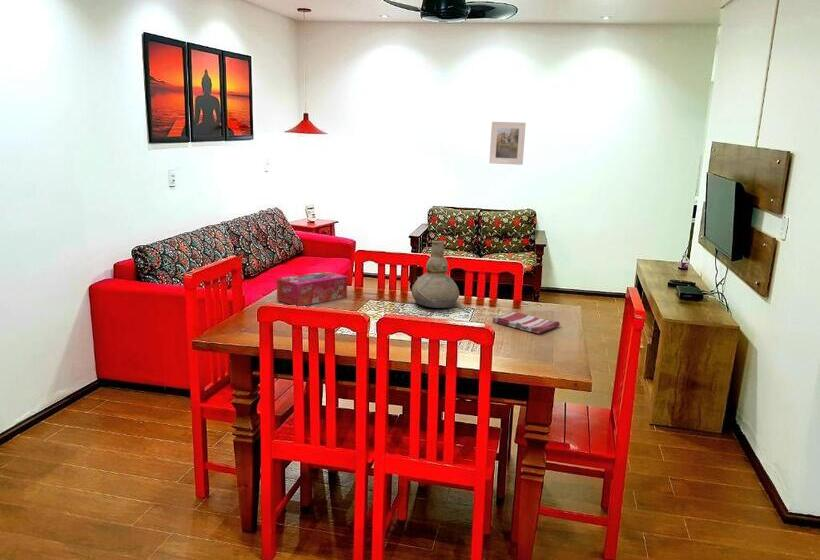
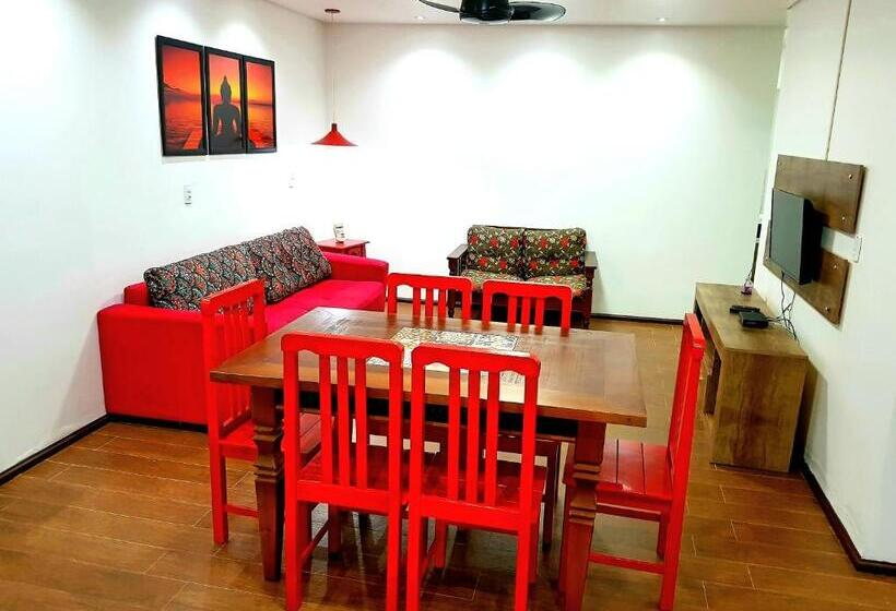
- tissue box (312, 288)
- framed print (507, 143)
- dish towel (525, 321)
- vase (436, 273)
